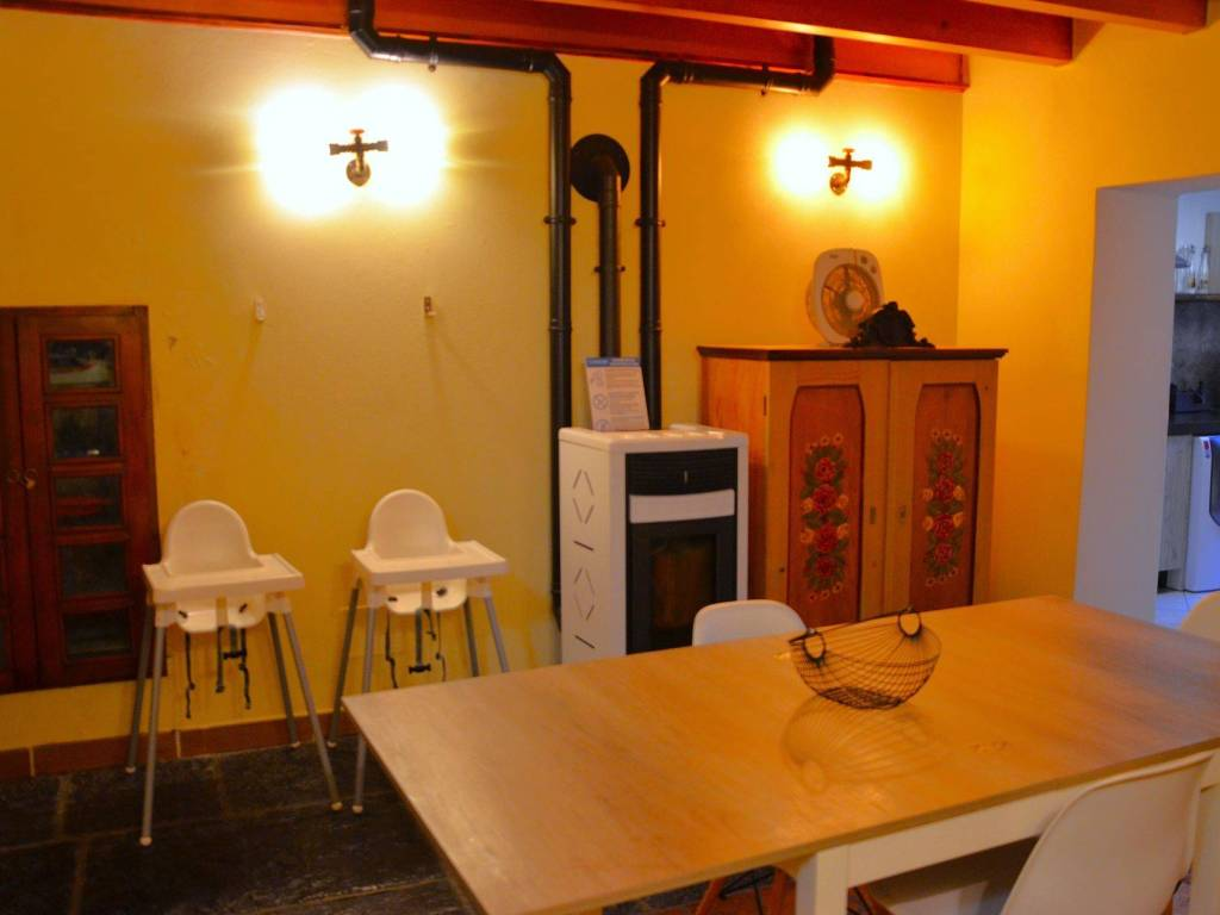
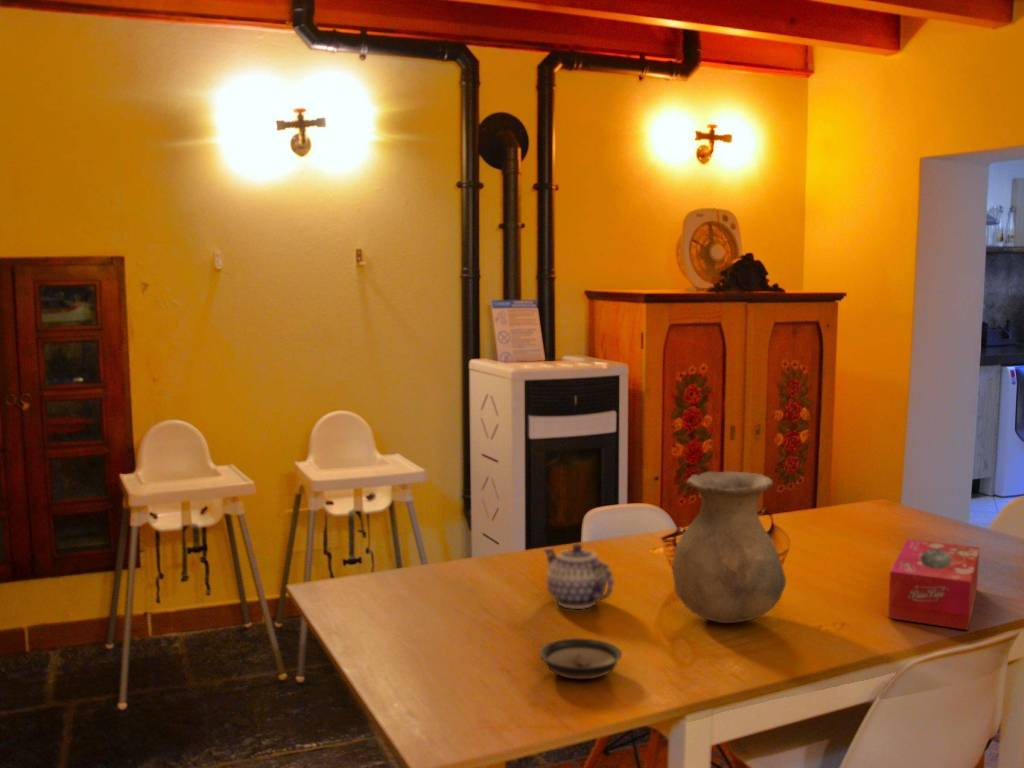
+ saucer (580, 662)
+ vase (728, 548)
+ teapot (576, 573)
+ tissue box (935, 581)
